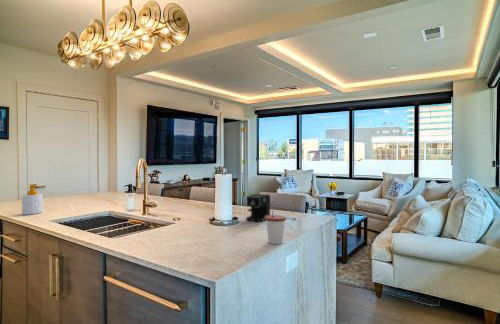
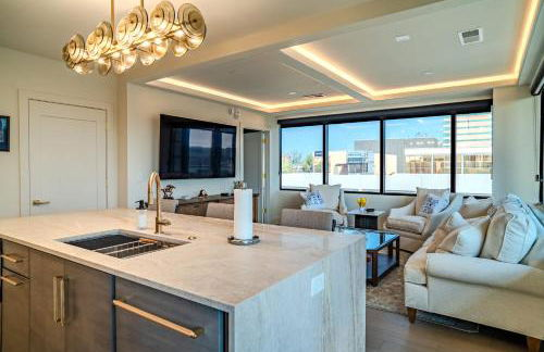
- soap bottle (32, 199)
- cup (275, 226)
- coffee maker (269, 207)
